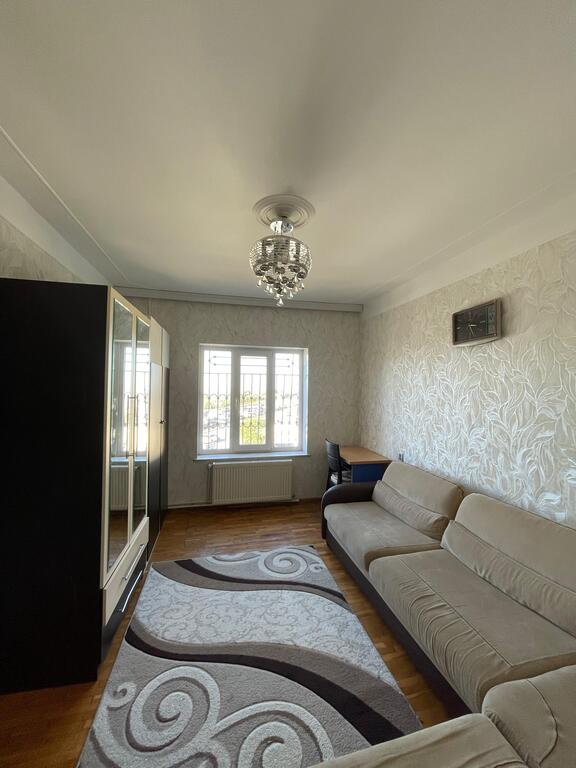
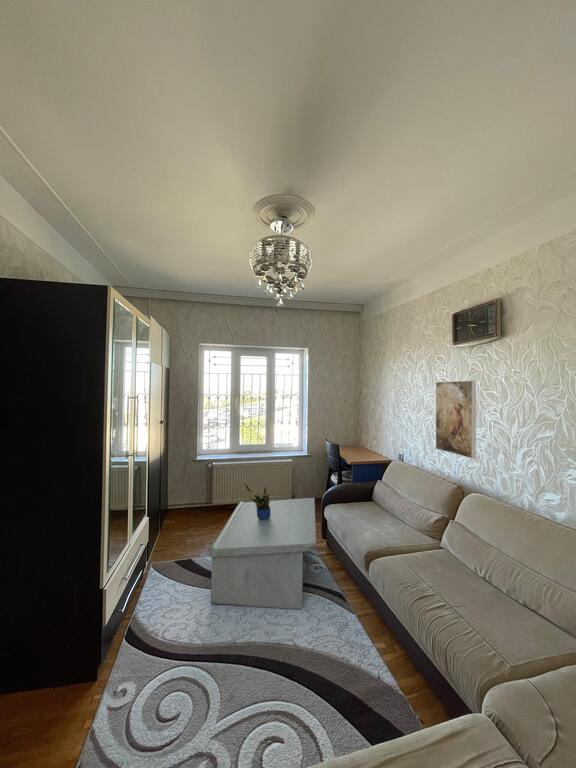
+ potted plant (260, 498)
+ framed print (454, 417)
+ coffee table (269, 542)
